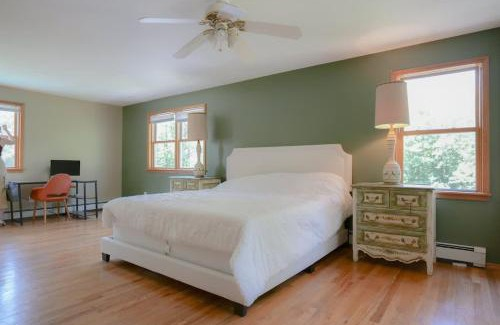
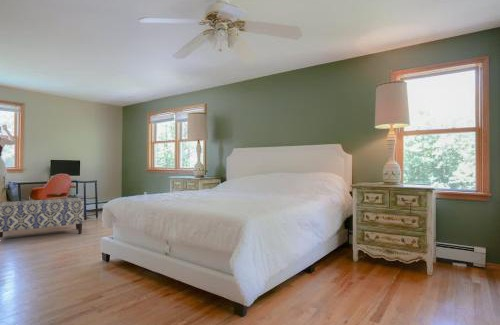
+ bench (41, 218)
